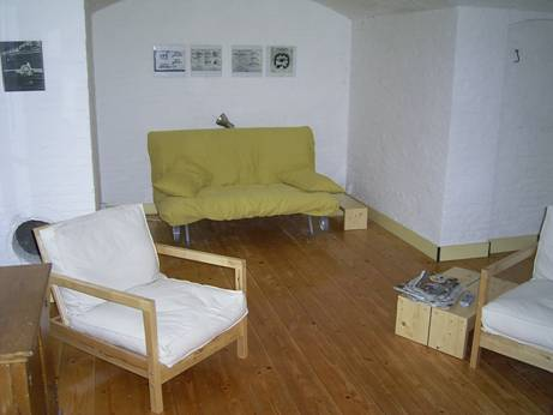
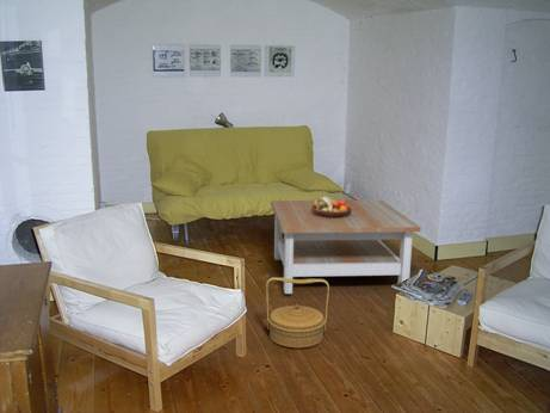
+ fruit bowl (330, 205)
+ basket (297, 307)
+ coffee table (336, 242)
